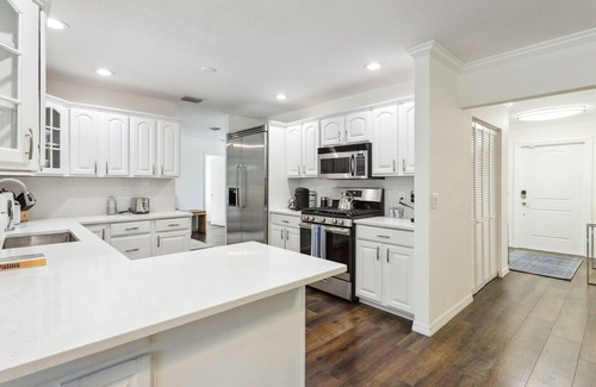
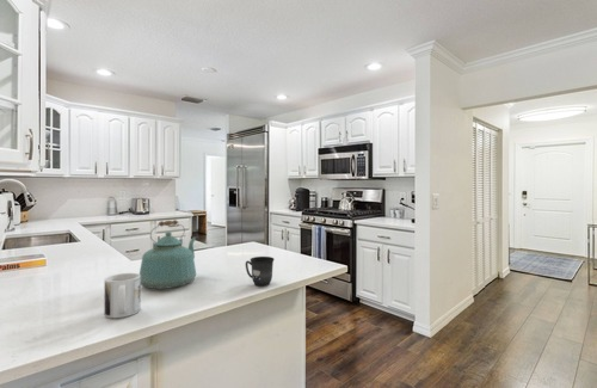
+ mug (258, 270)
+ kettle (172, 250)
+ mug (121, 295)
